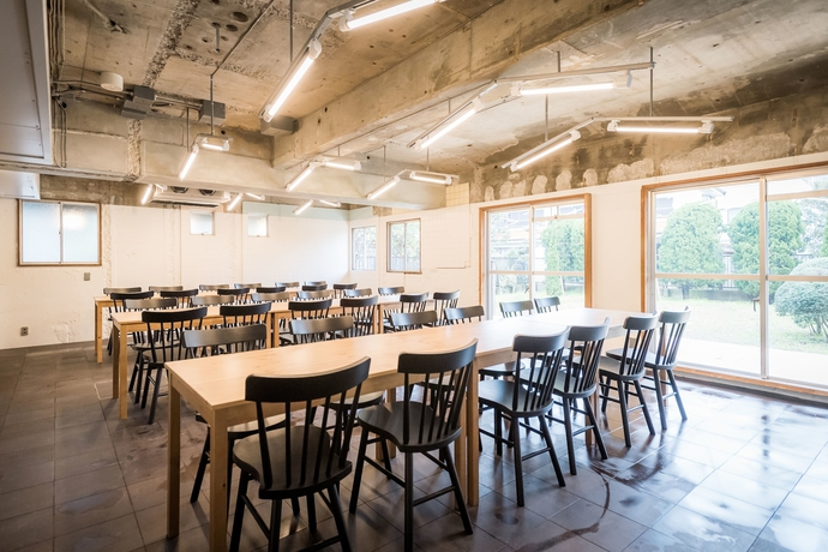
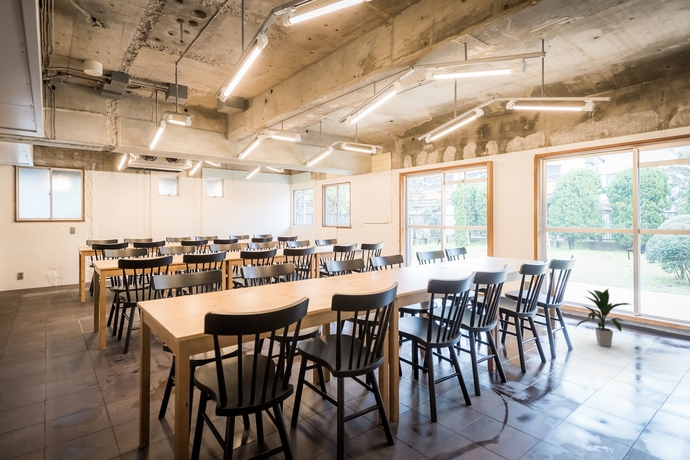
+ indoor plant (600, 315)
